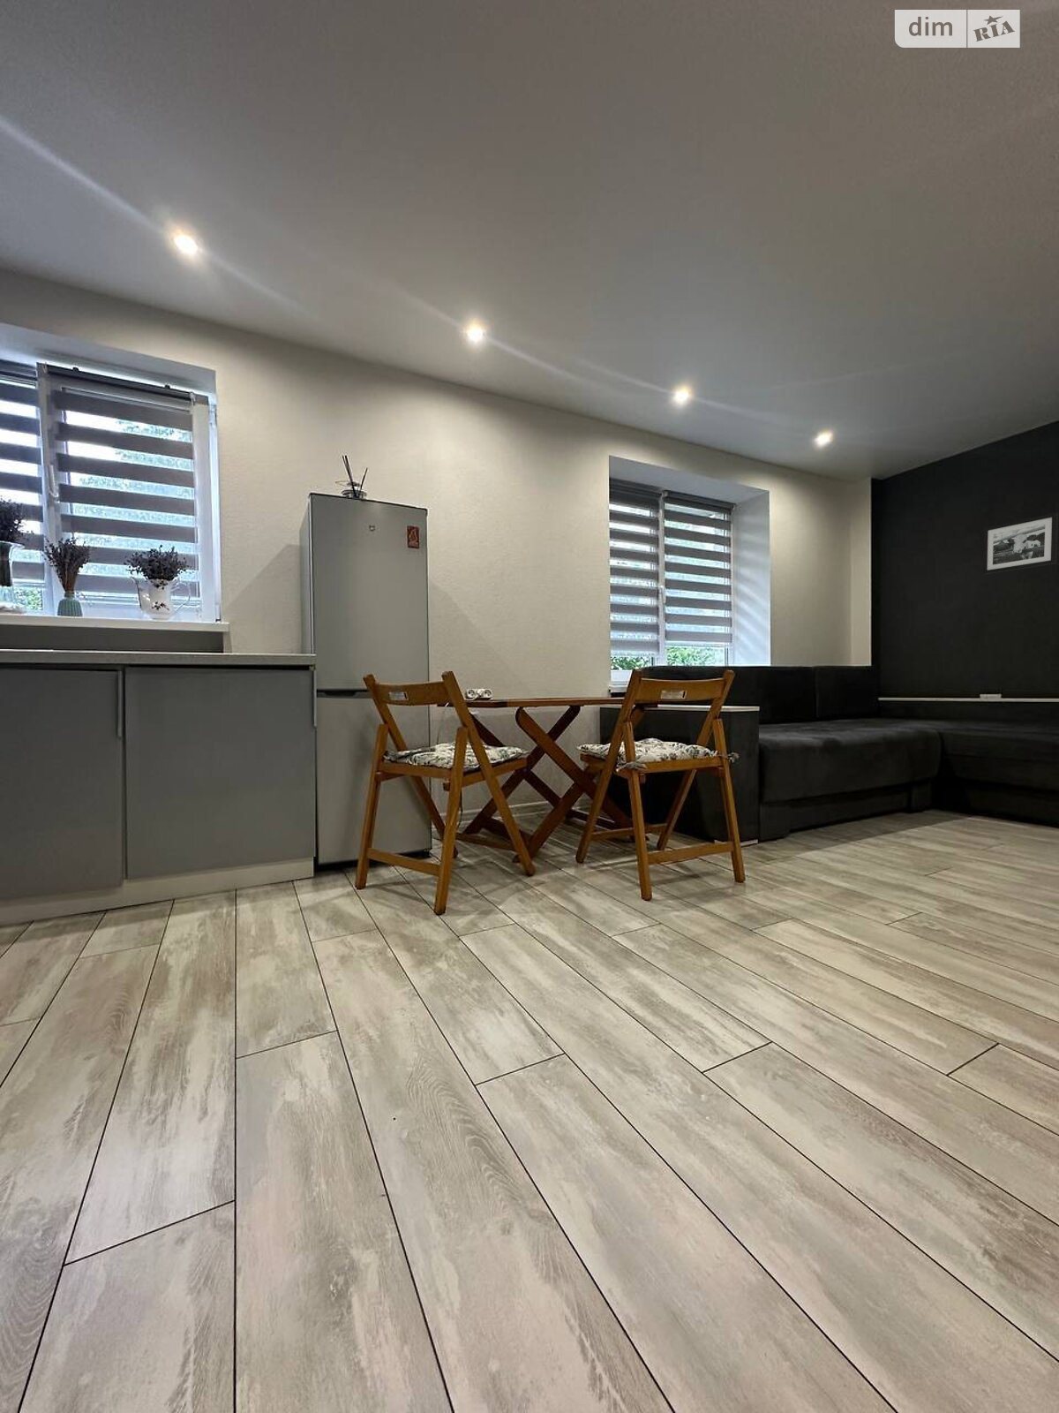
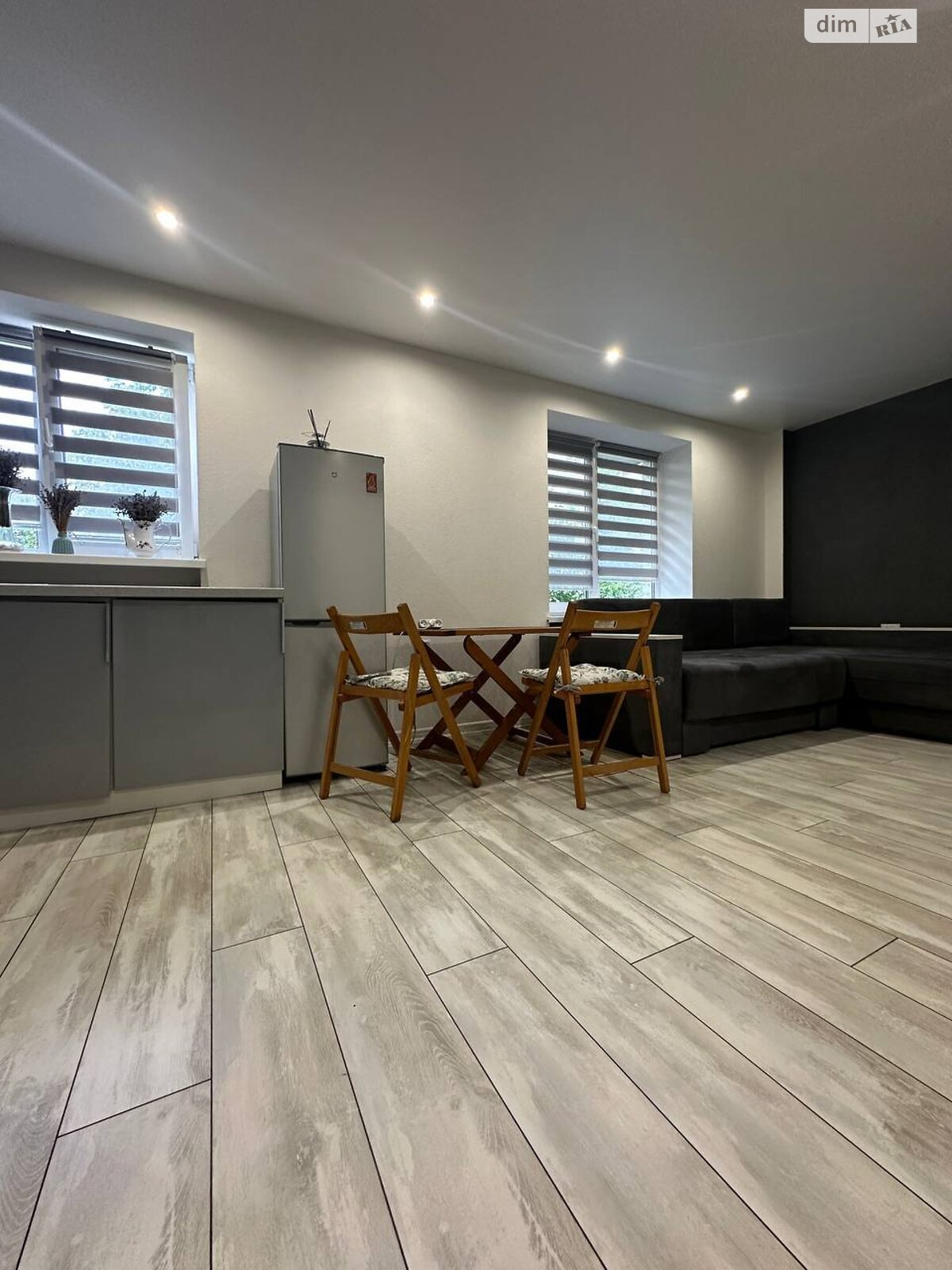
- picture frame (1019, 545)
